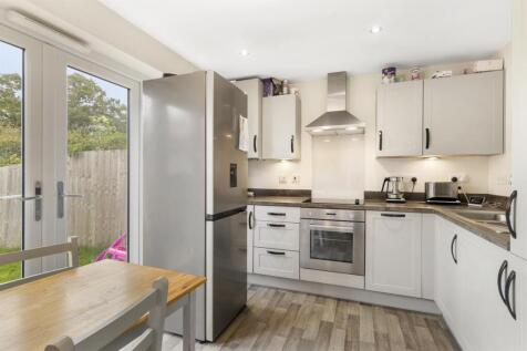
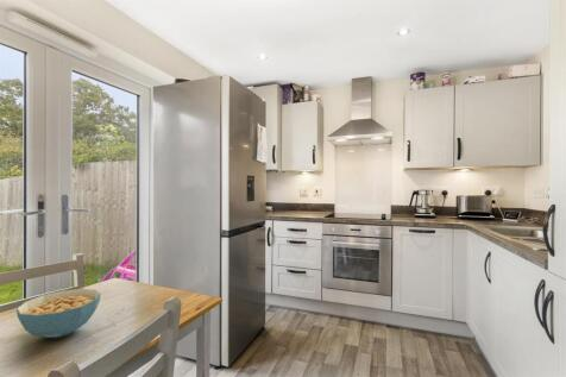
+ cereal bowl (61, 316)
